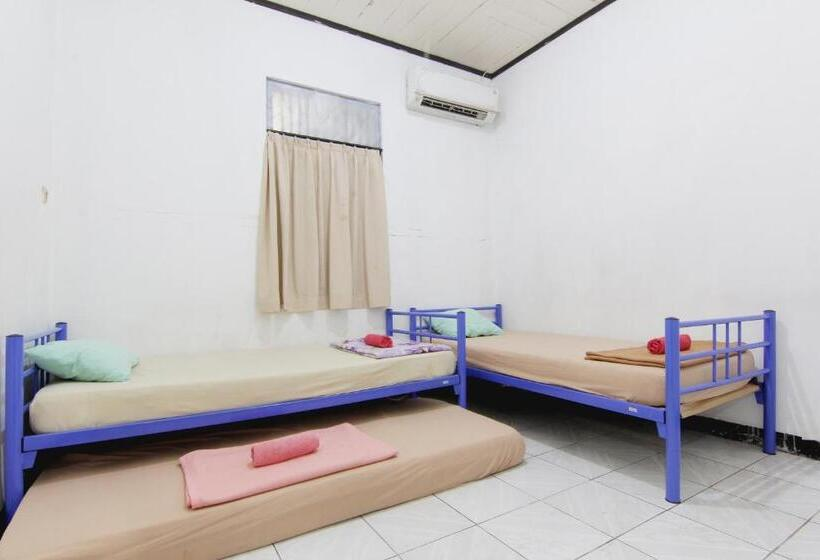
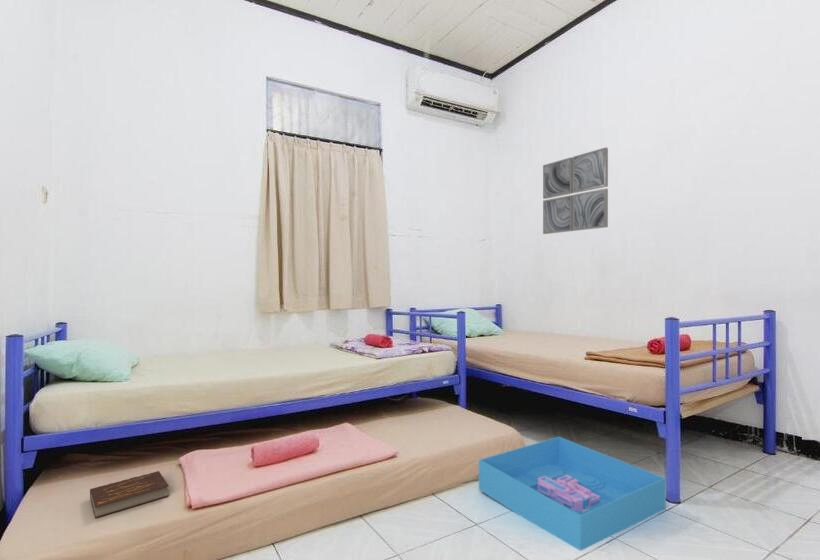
+ book (129, 491)
+ wall art (572, 193)
+ storage bin (567, 484)
